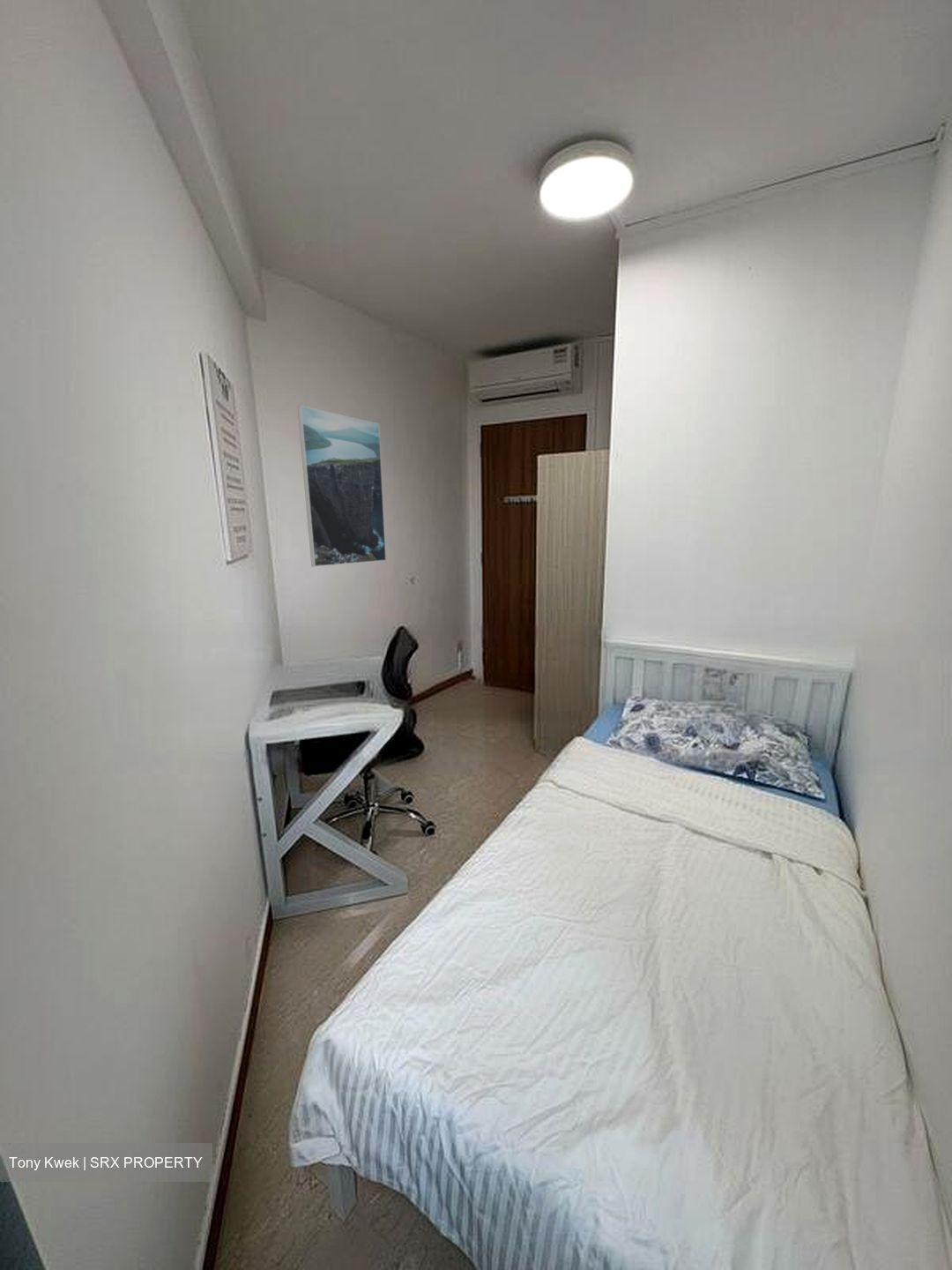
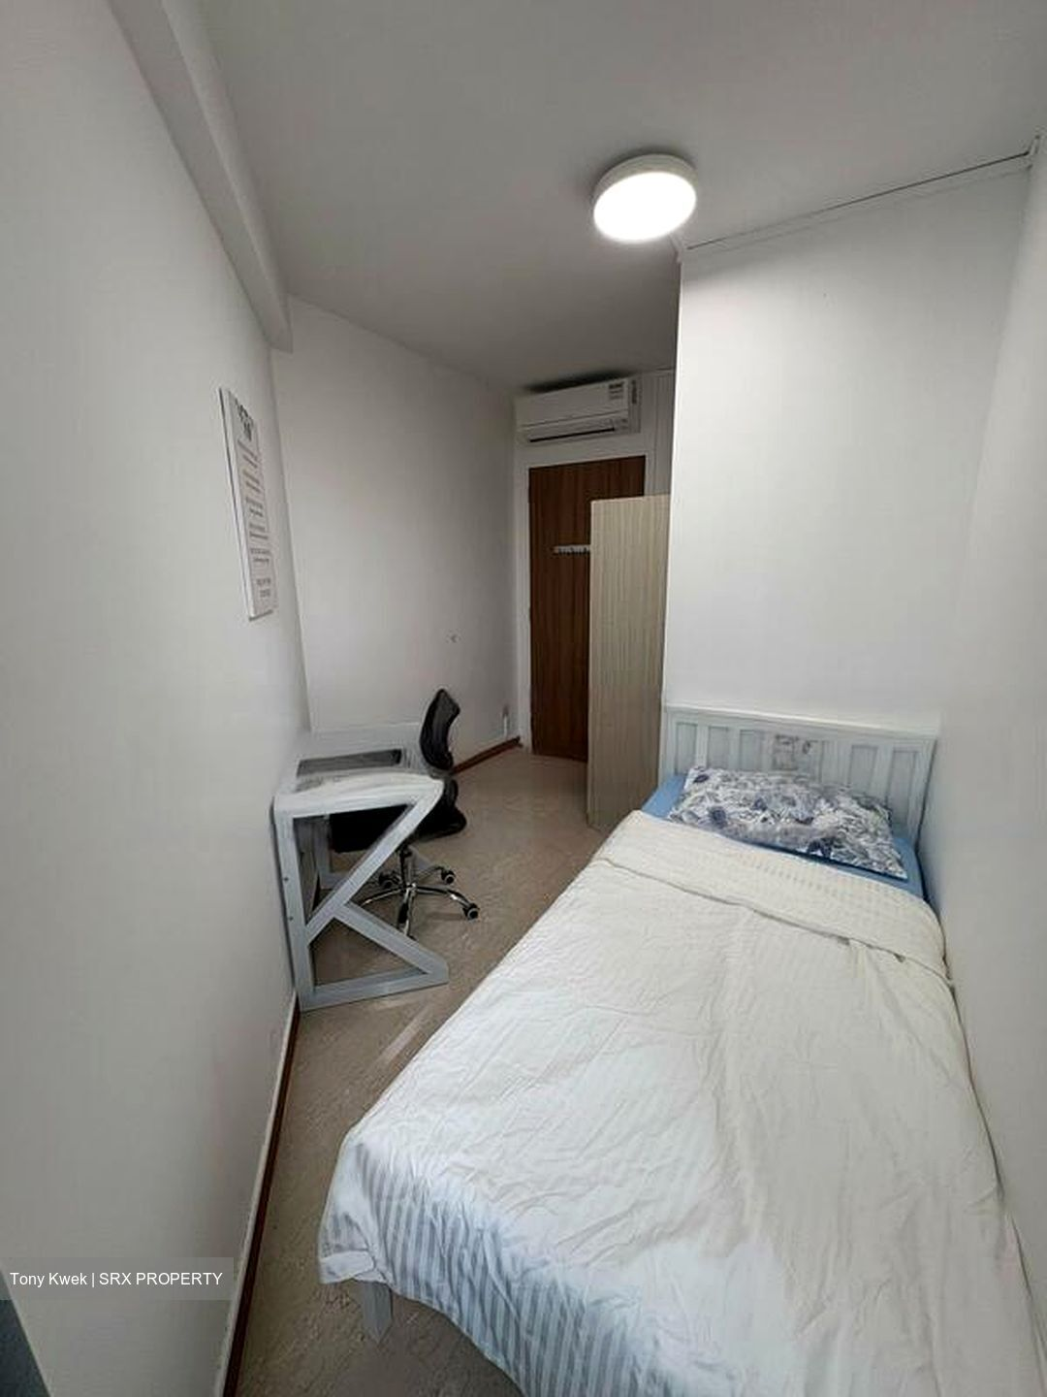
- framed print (346, 491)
